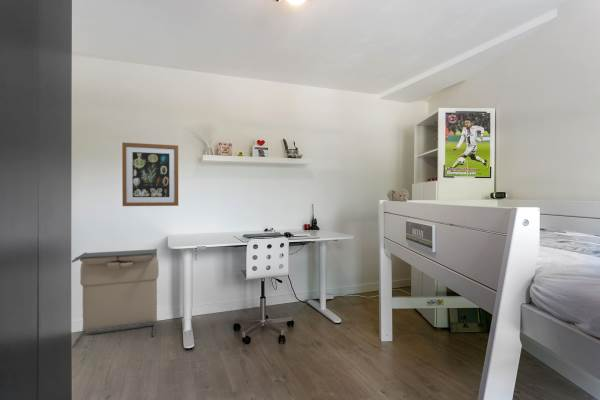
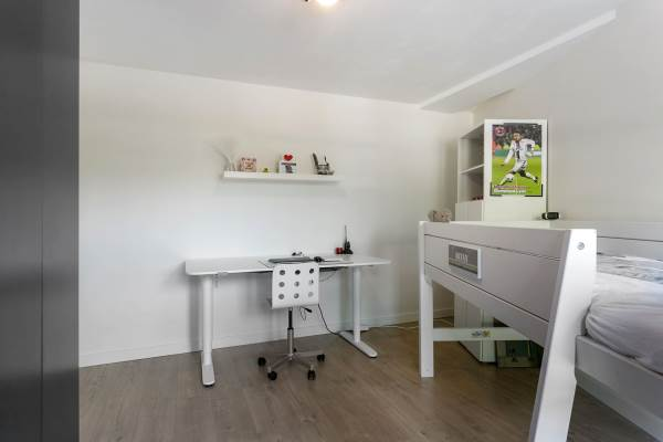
- wall art (151, 175)
- laundry hamper (118, 293)
